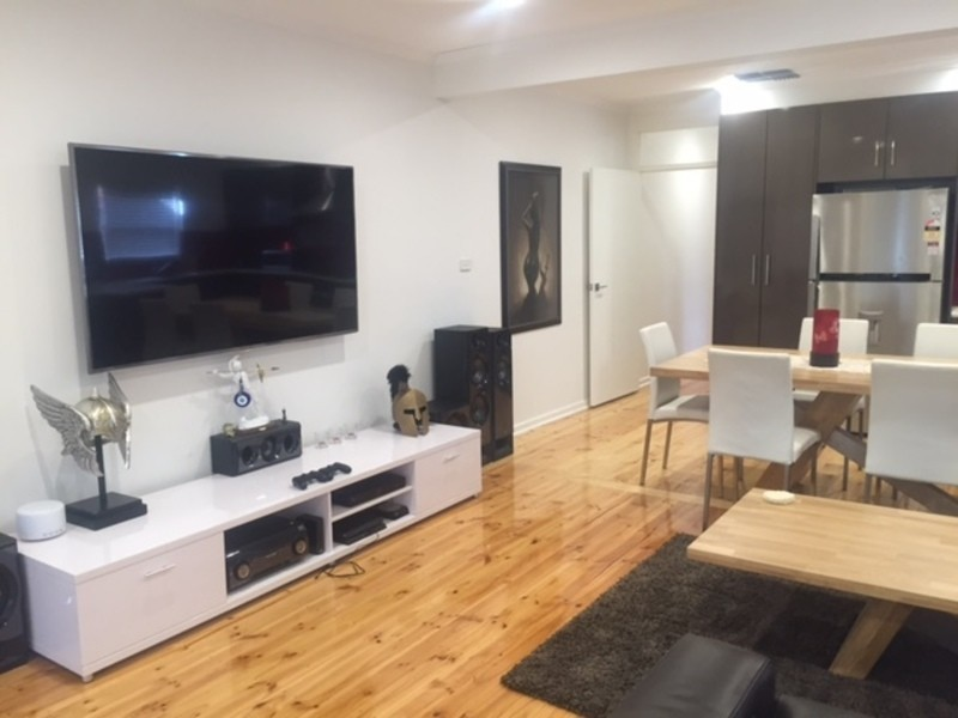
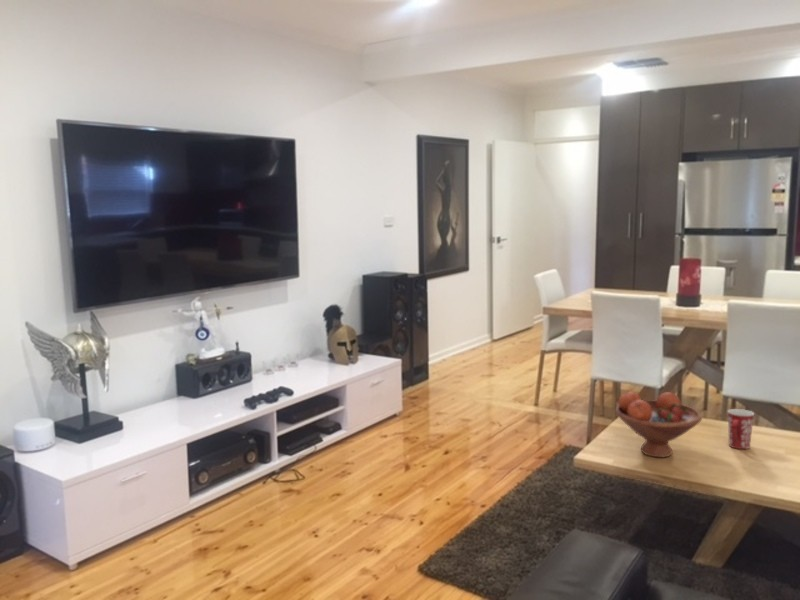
+ fruit bowl (657, 424)
+ mug (738, 430)
